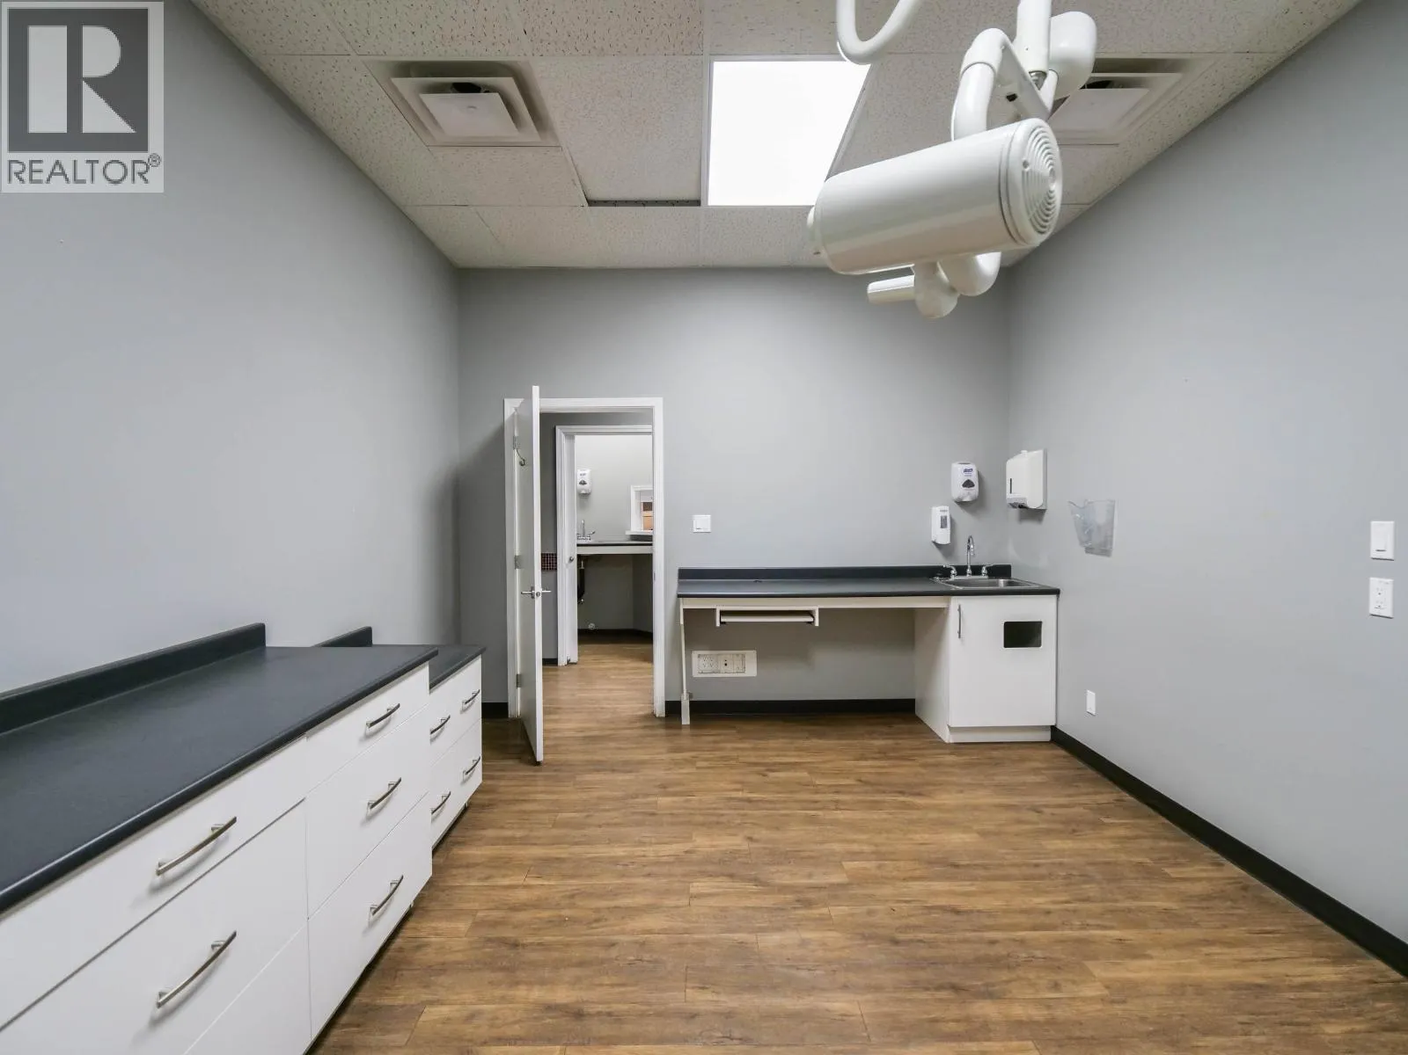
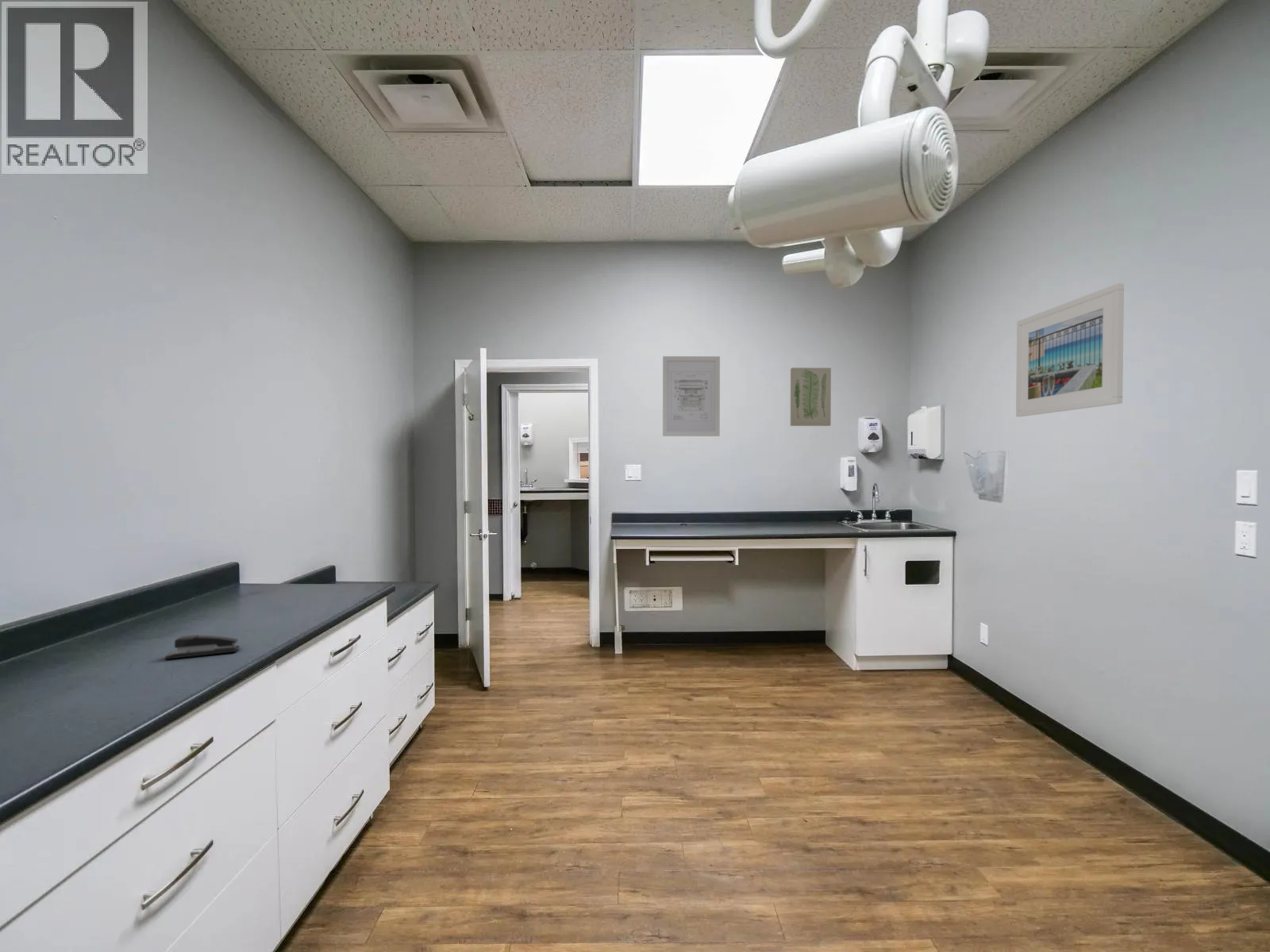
+ wall art (810, 397)
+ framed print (1064, 357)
+ stapler (203, 644)
+ wall art (691, 396)
